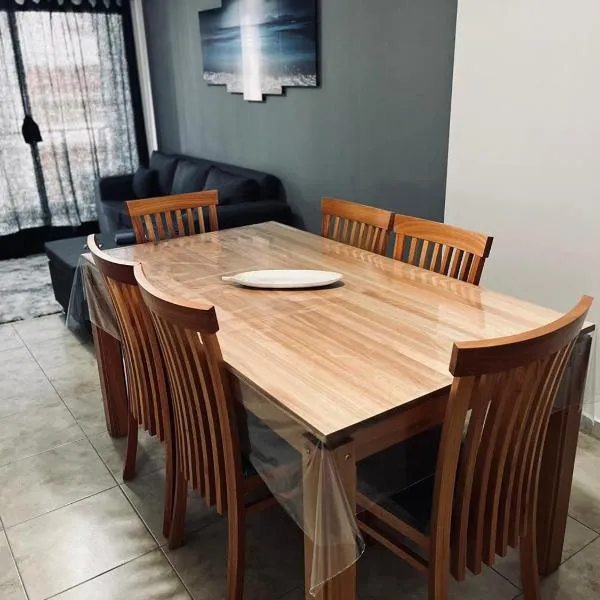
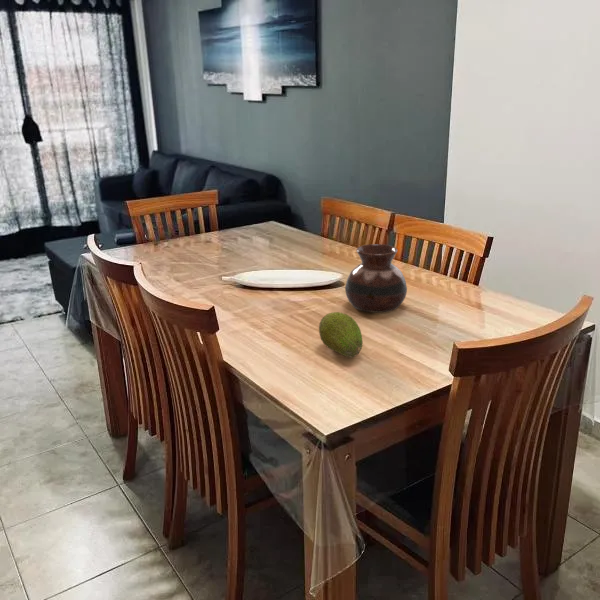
+ fruit (342, 333)
+ vase (376, 277)
